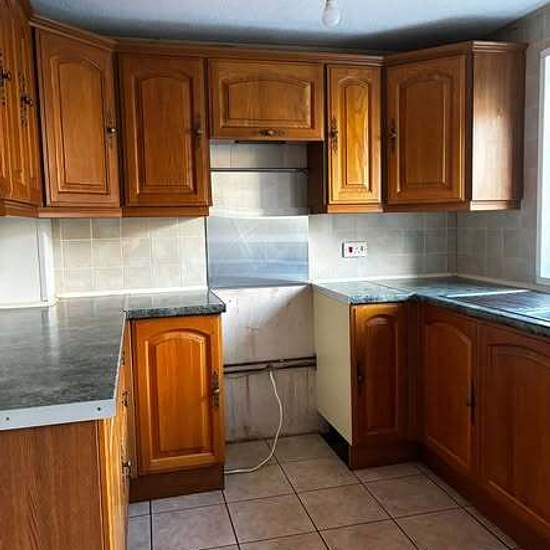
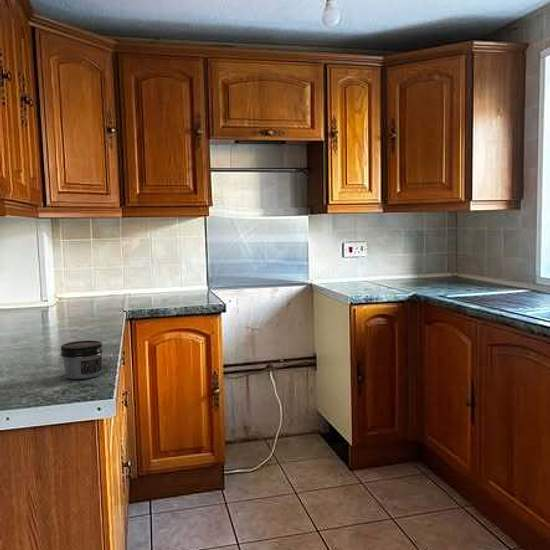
+ jar (82, 359)
